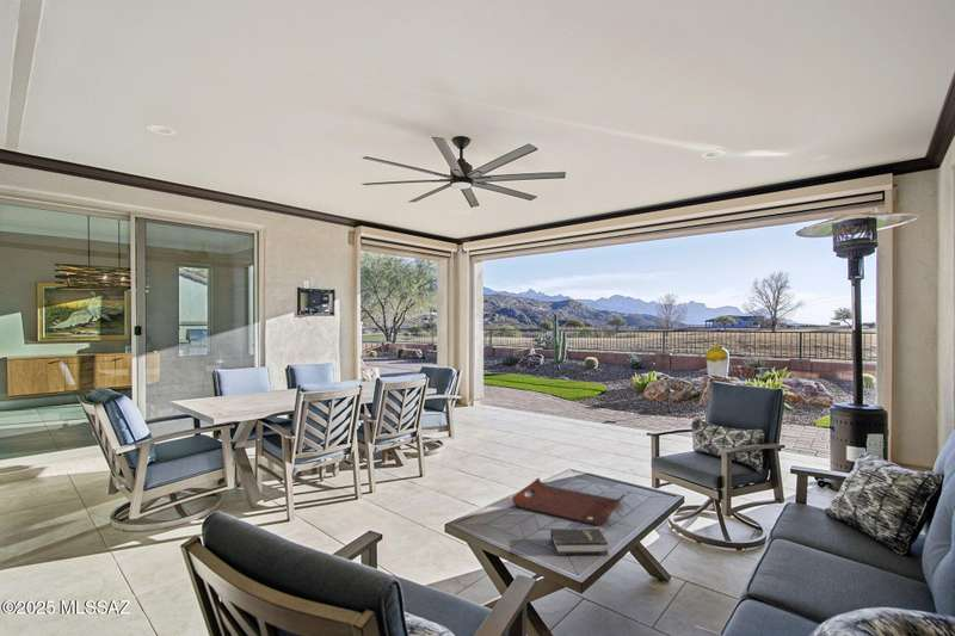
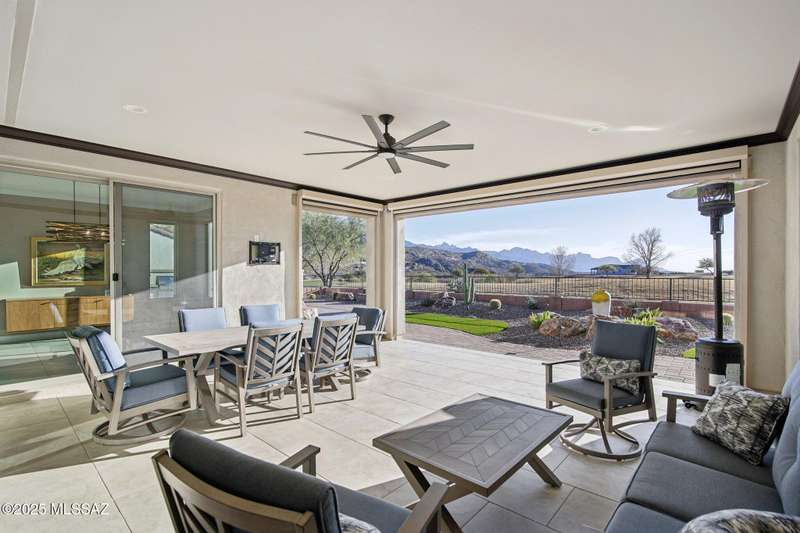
- hardback book (578, 541)
- serving tray (568, 499)
